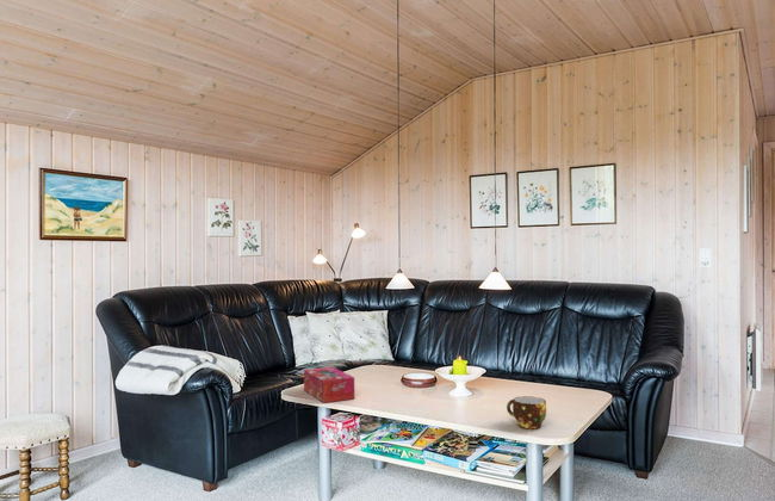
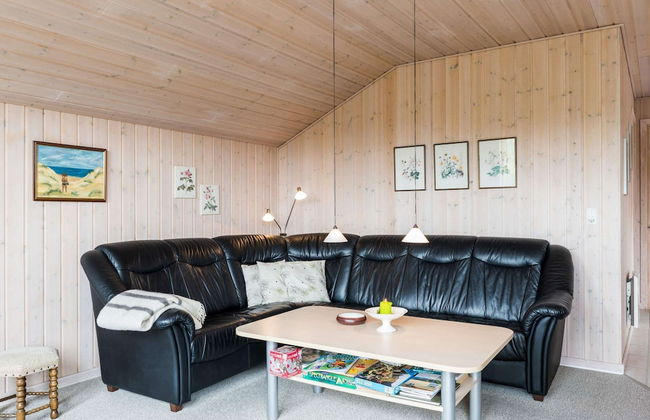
- cup (527, 413)
- tissue box (328, 383)
